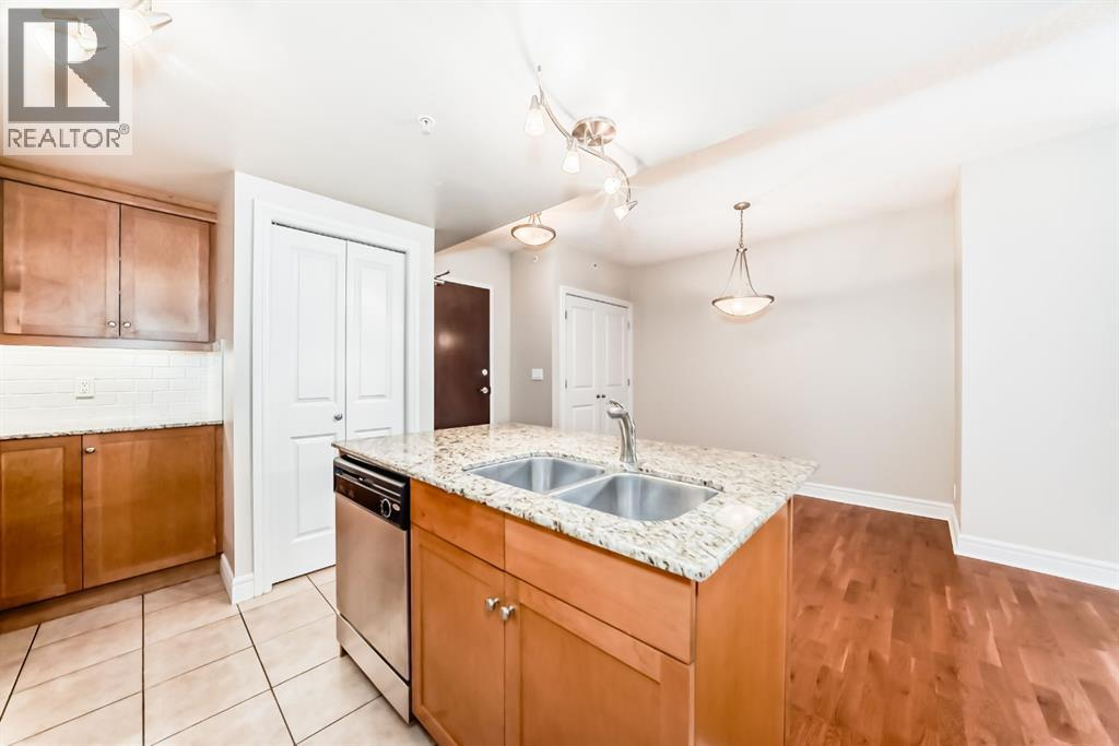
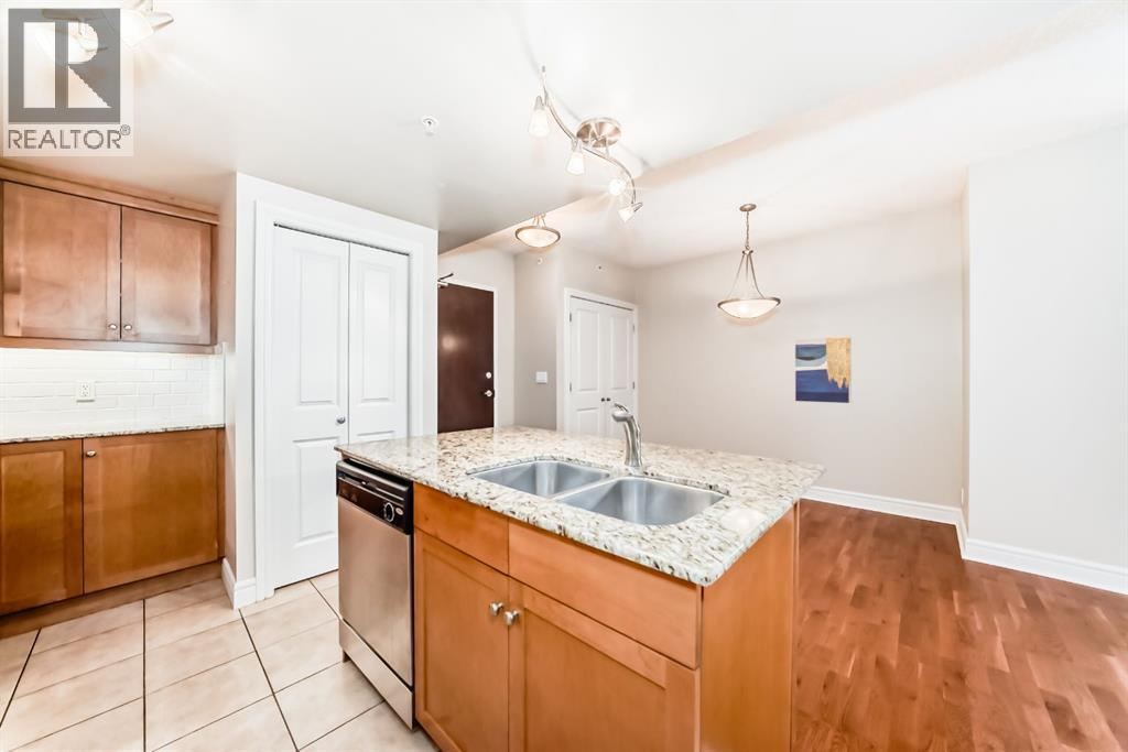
+ wall art (822, 370)
